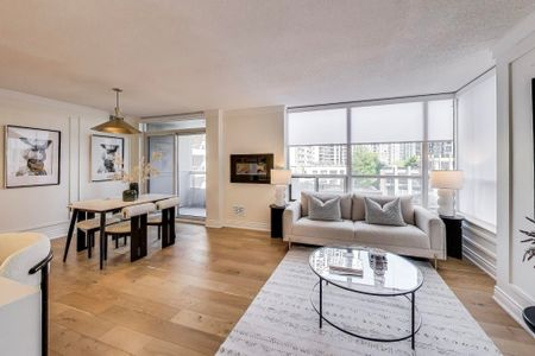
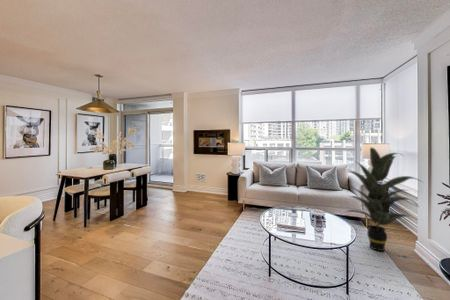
+ indoor plant (378, 197)
